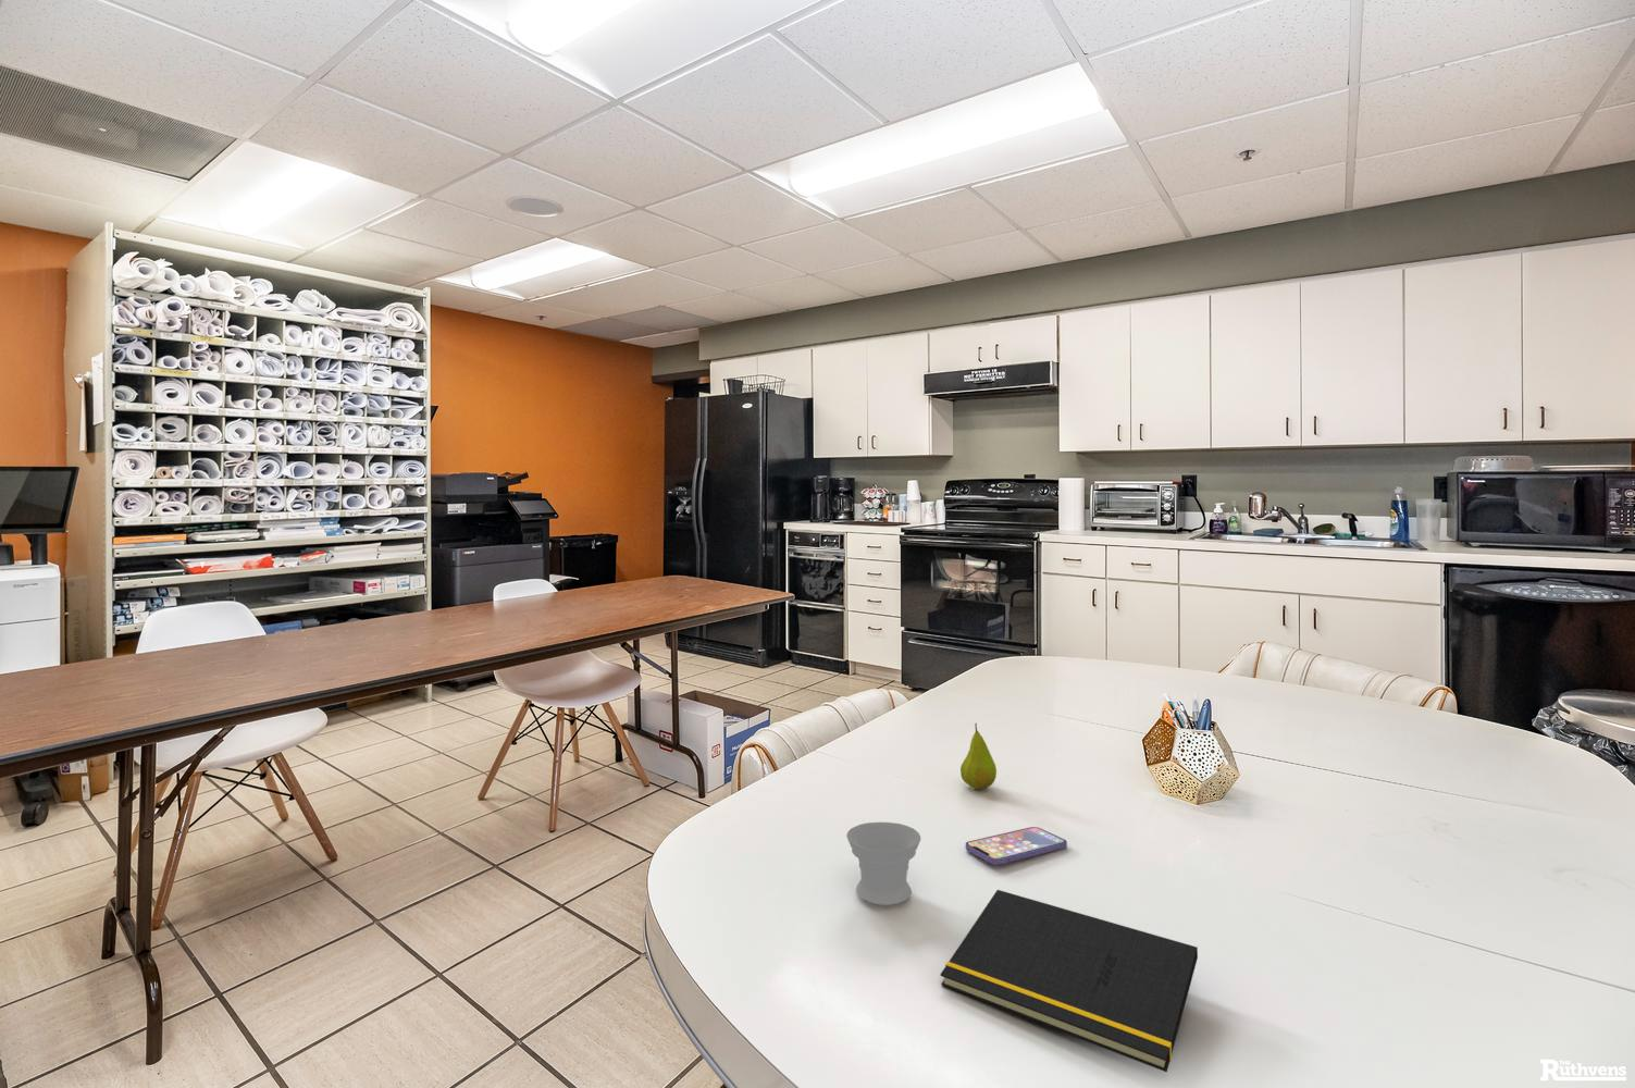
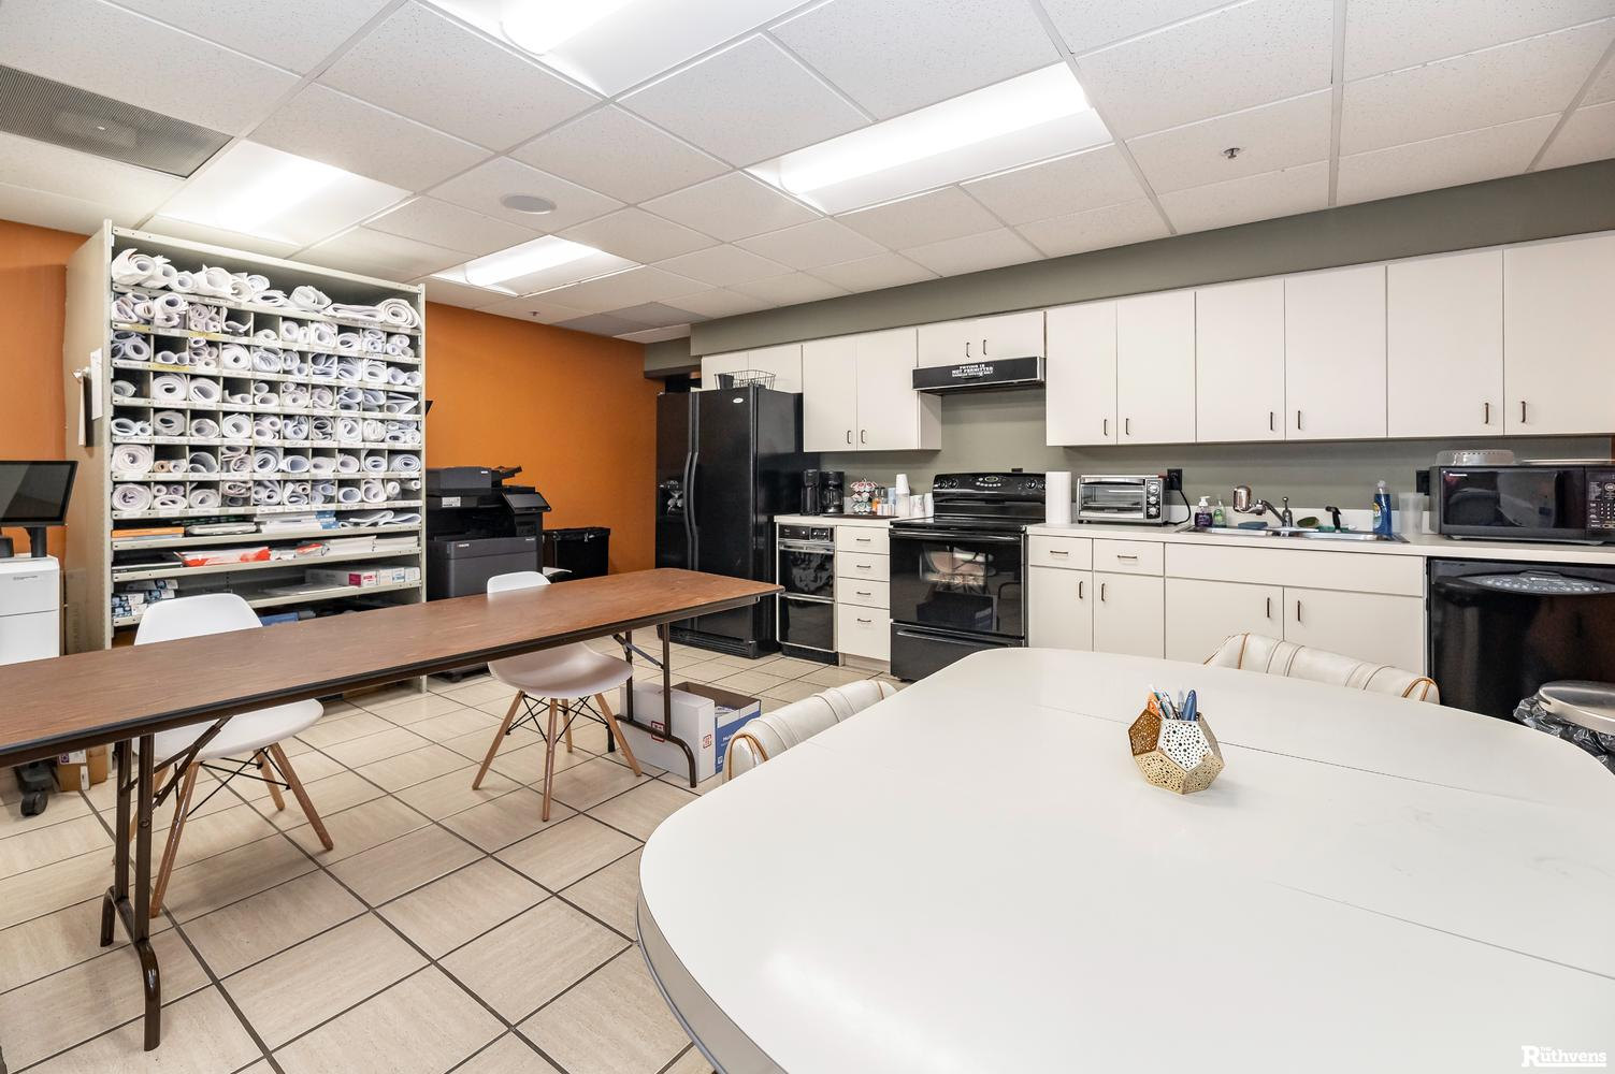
- smartphone (1016, 844)
- notepad (1068, 967)
- fruit (978, 754)
- cup (884, 863)
